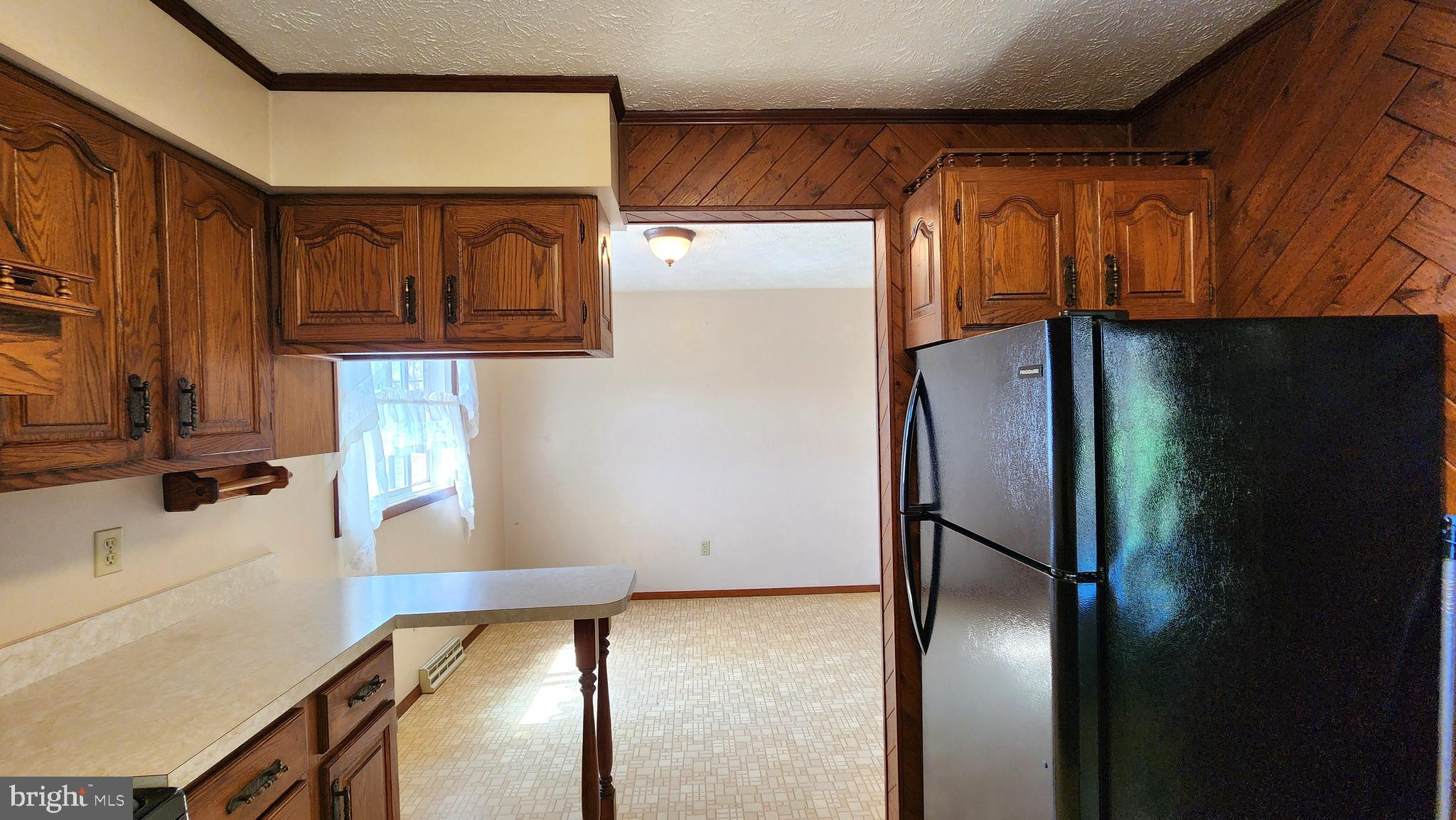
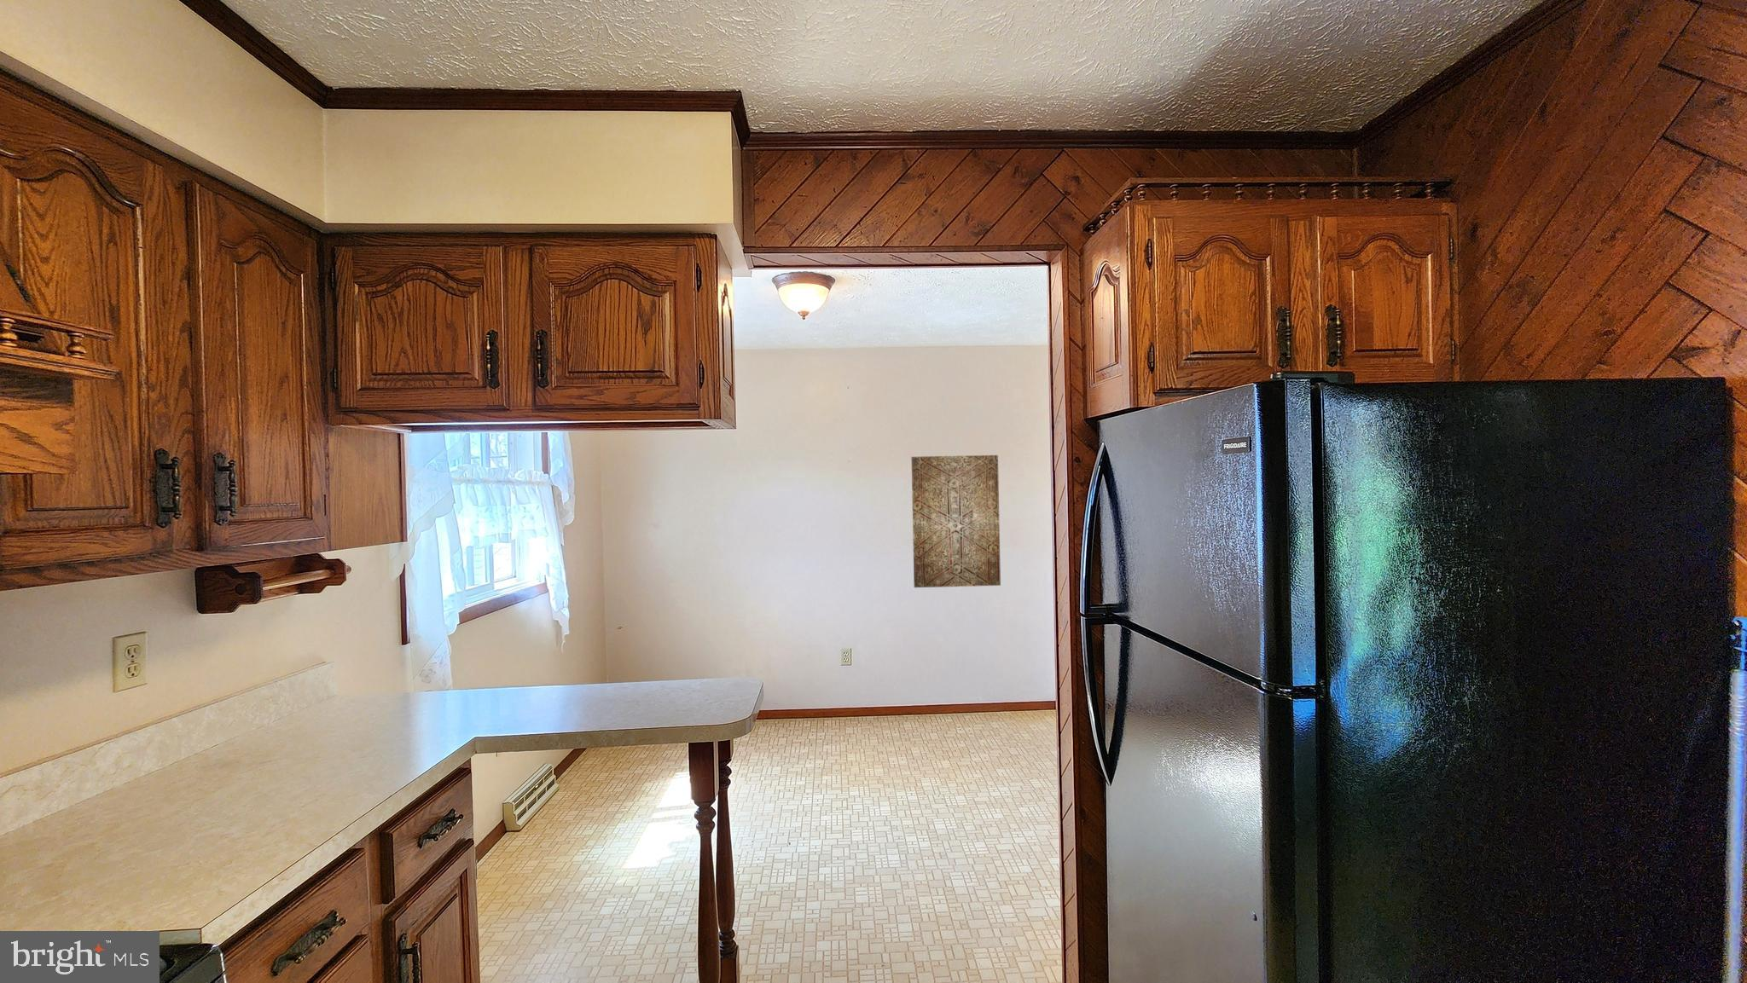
+ wall art (955, 521)
